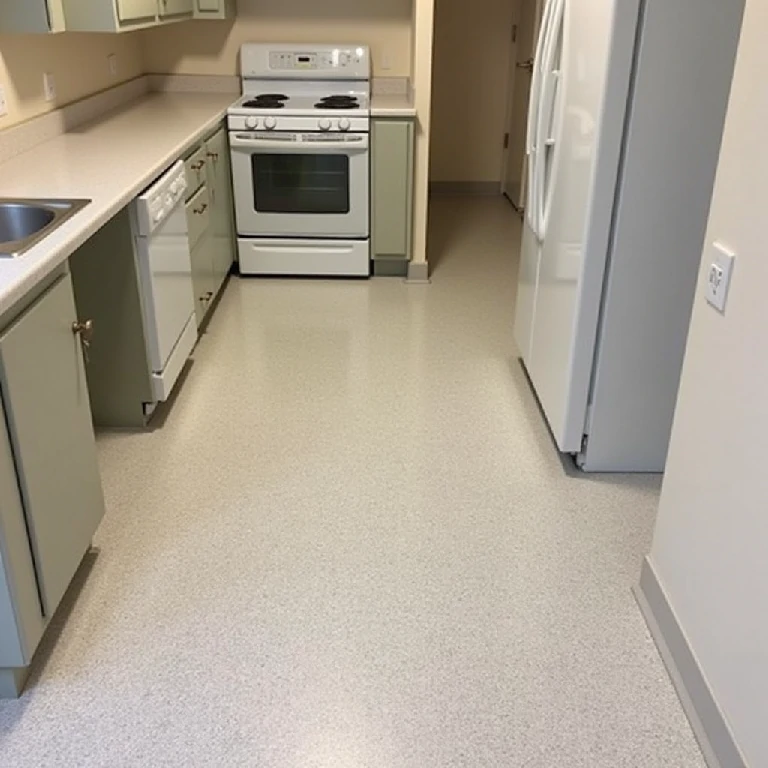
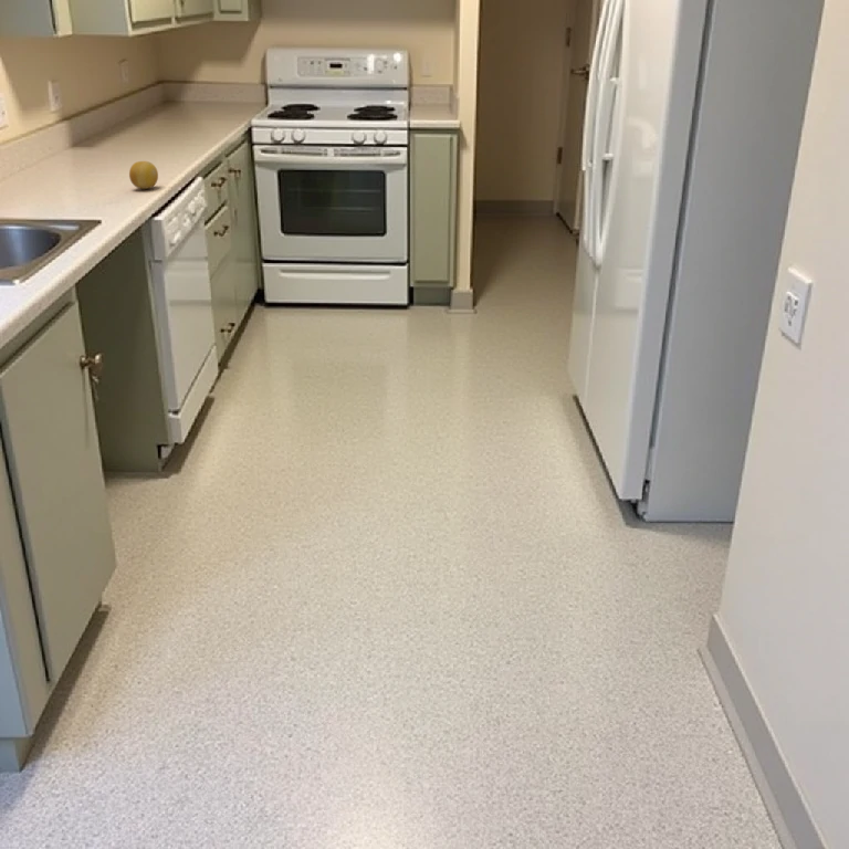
+ fruit (144, 175)
